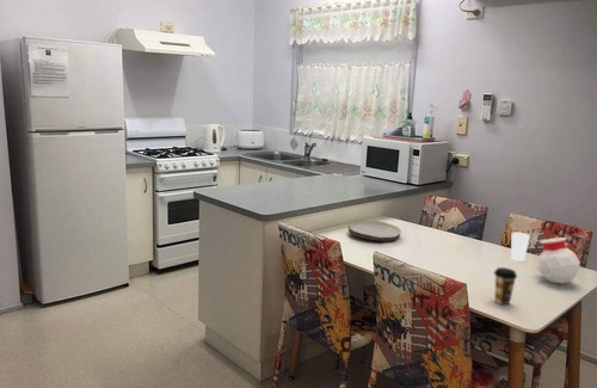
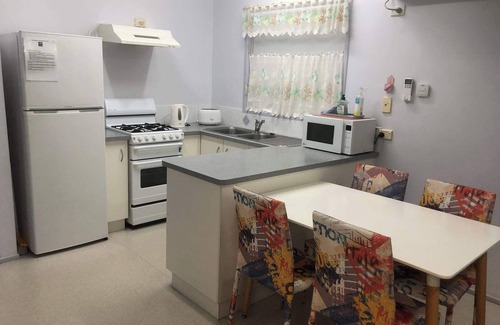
- plate (374, 230)
- cup (518, 246)
- jar (559, 259)
- coffee cup (504, 285)
